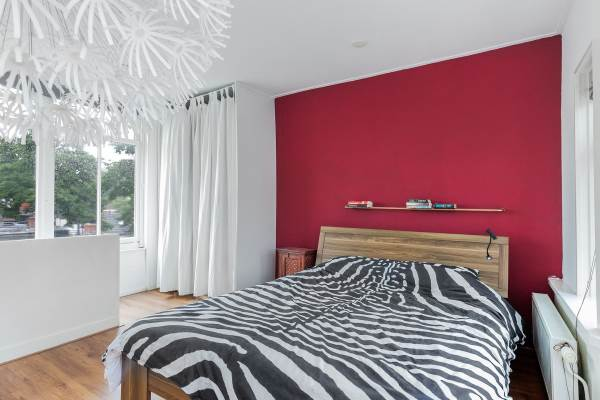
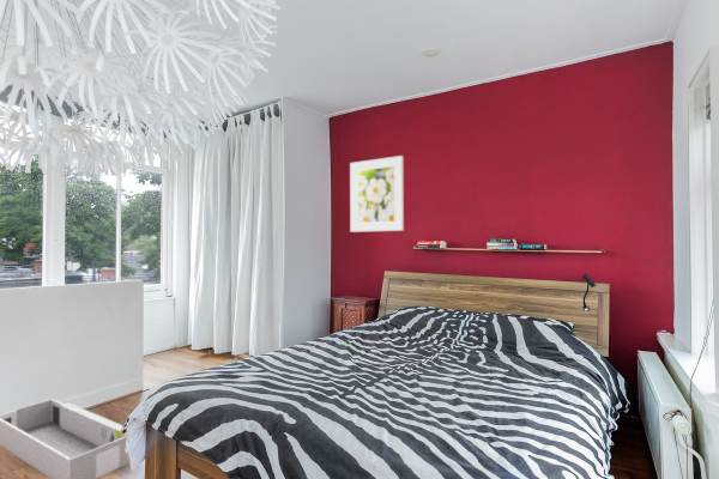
+ architectural model (61, 436)
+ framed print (375, 195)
